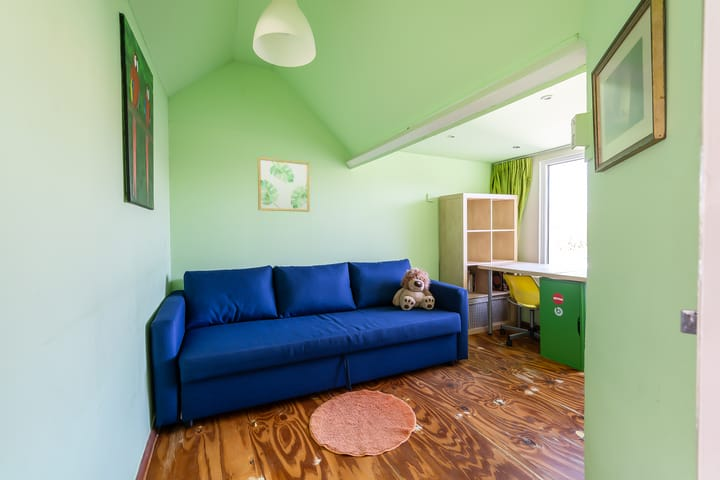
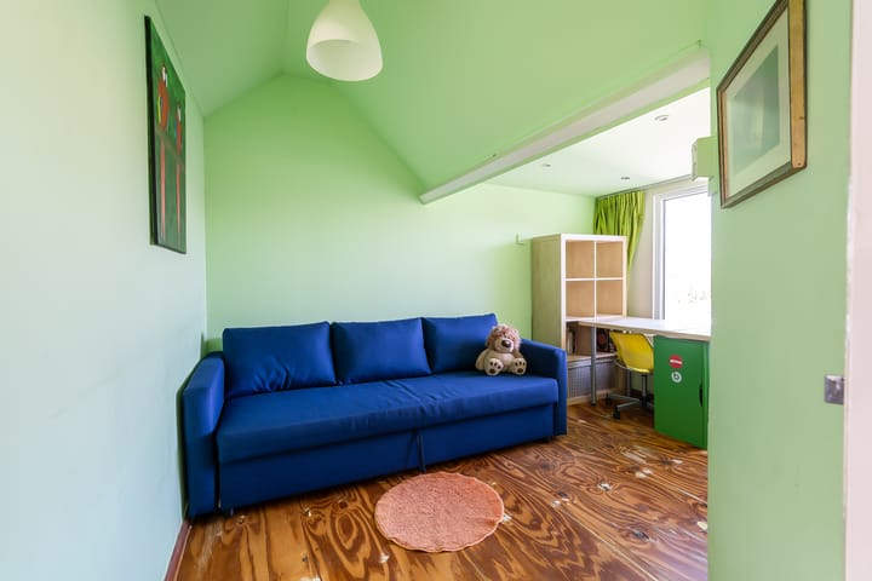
- wall art (284, 185)
